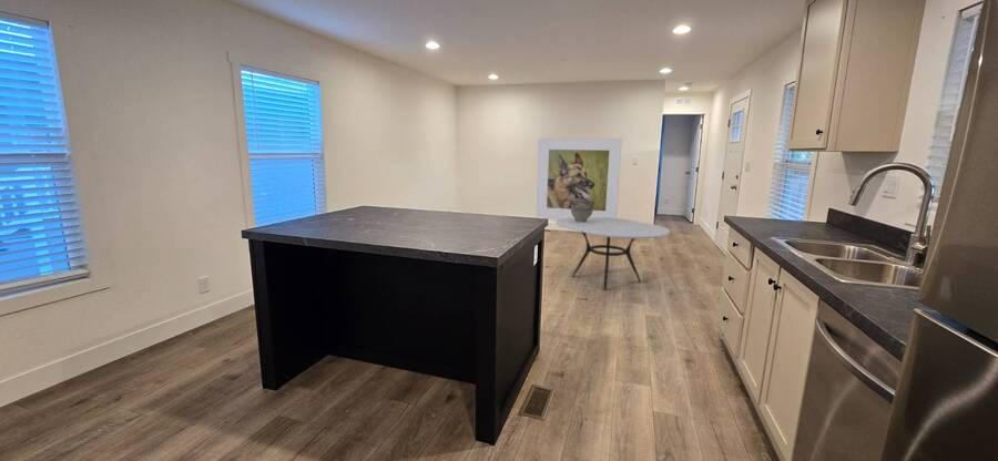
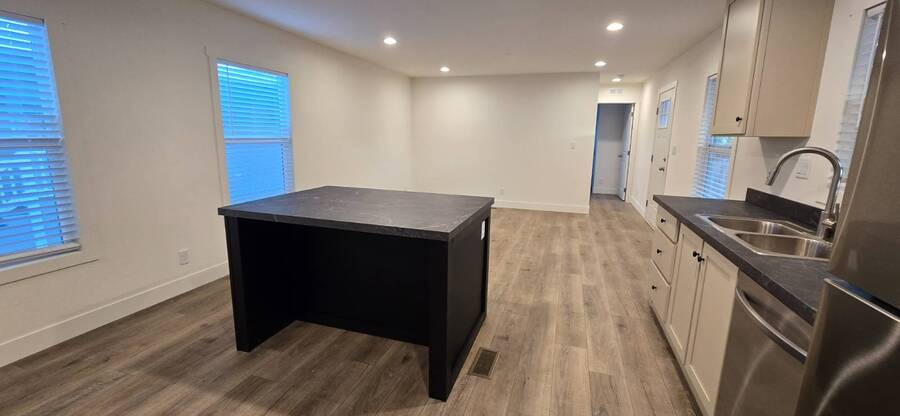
- ceramic jug (580, 209)
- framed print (577, 180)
- dining table (608, 253)
